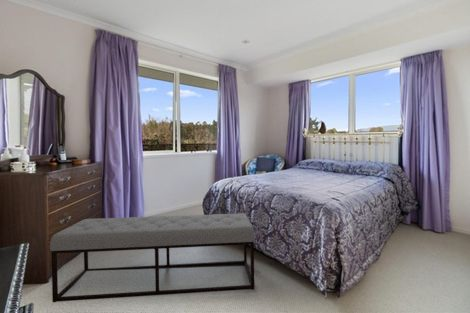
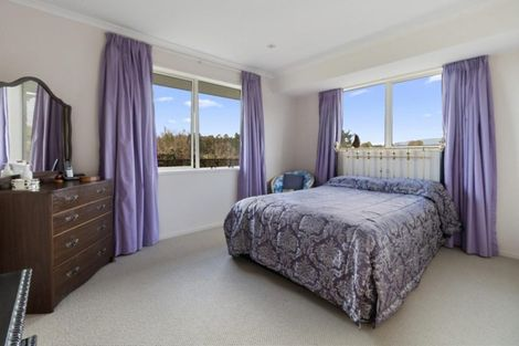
- bench (162, 248)
